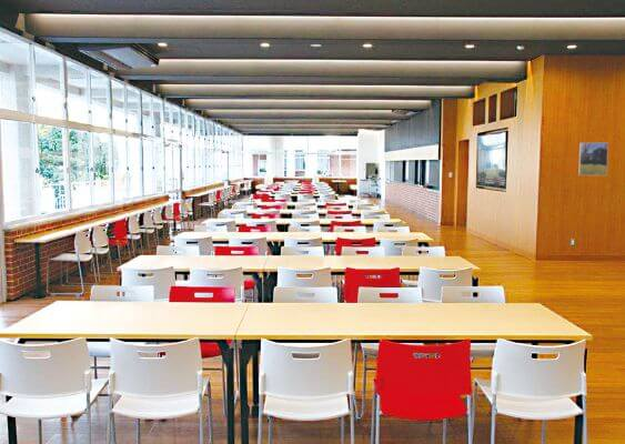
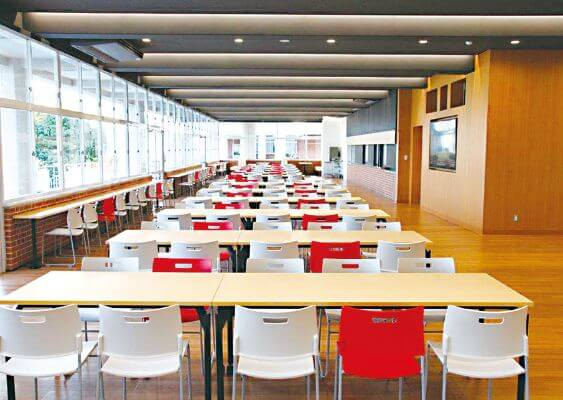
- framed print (593, 159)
